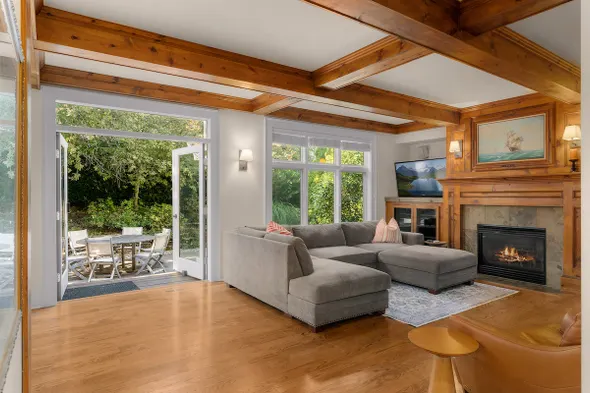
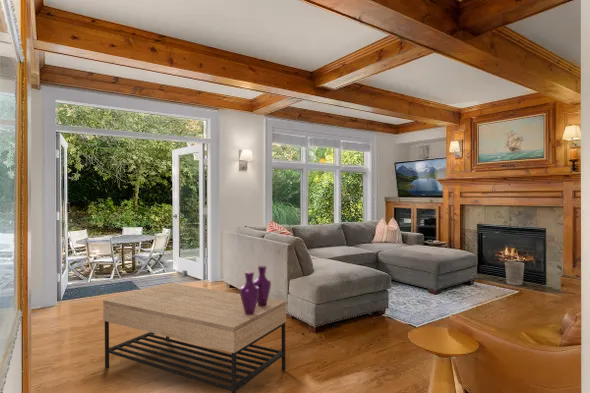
+ vase (256, 289)
+ wastebasket (513, 273)
+ coffee table (194, 334)
